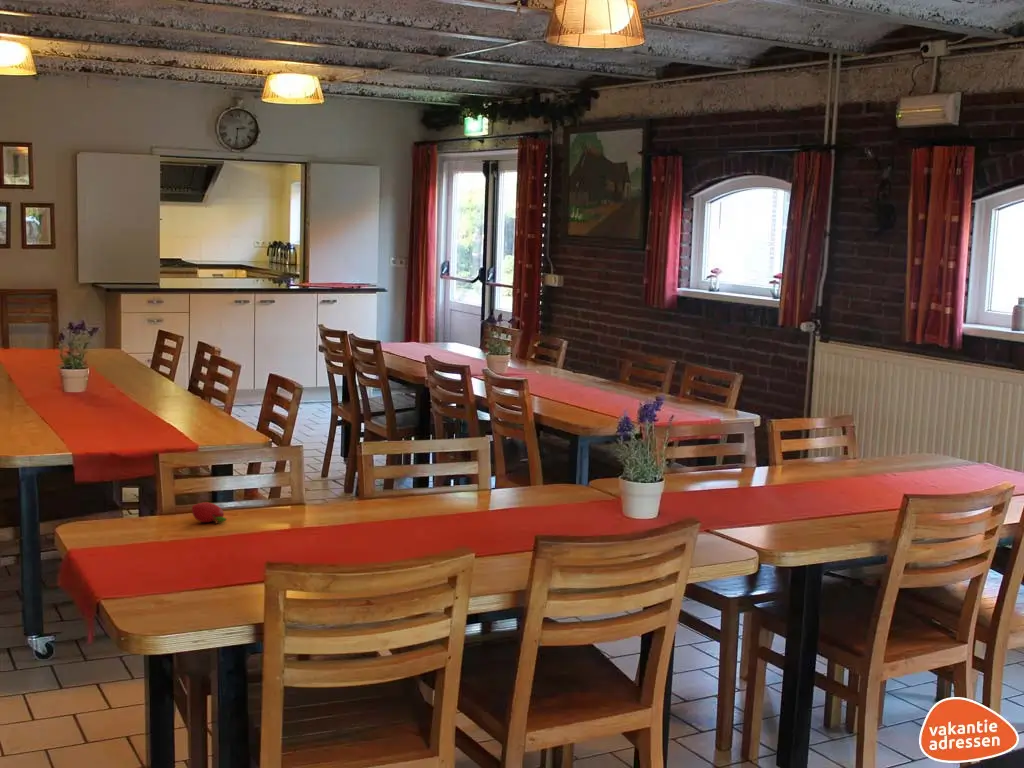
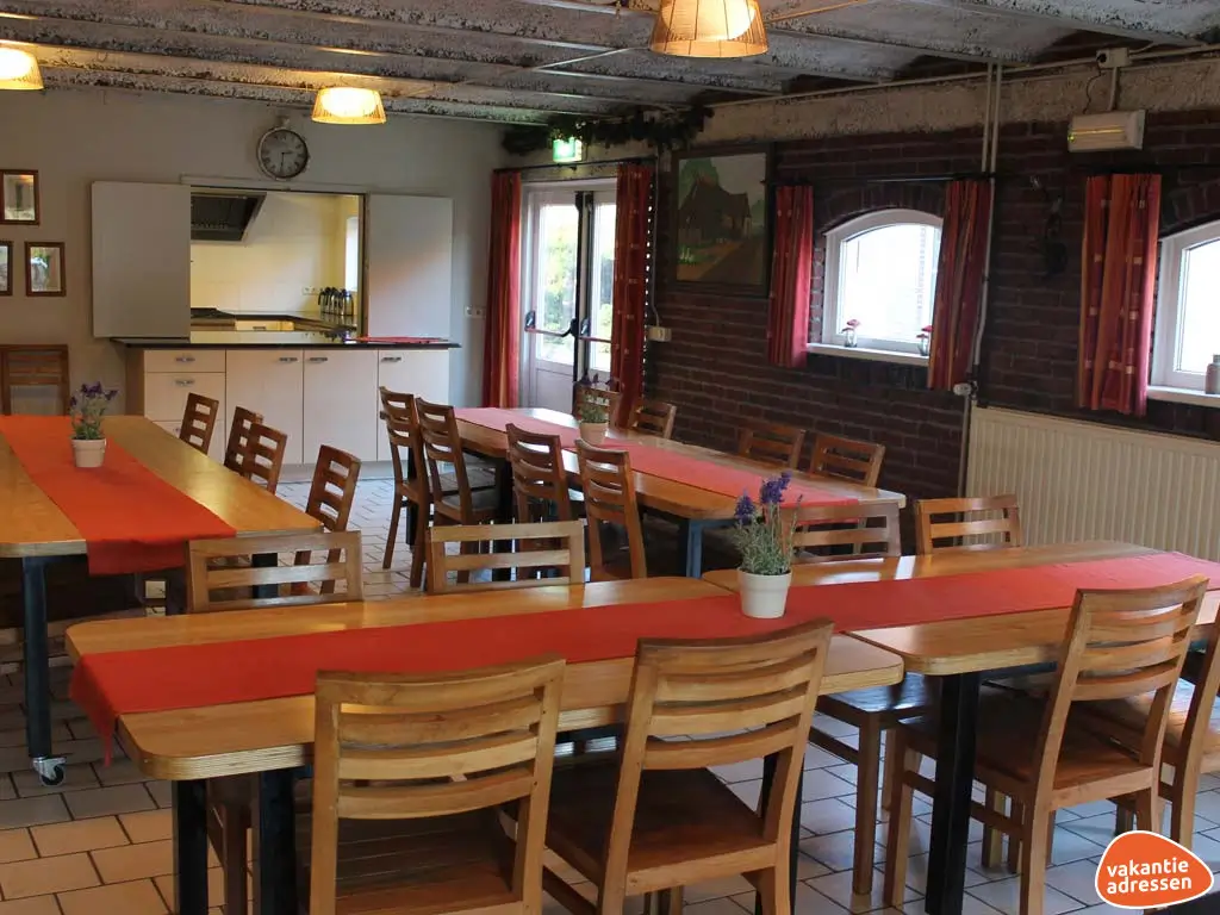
- fruit (208, 512)
